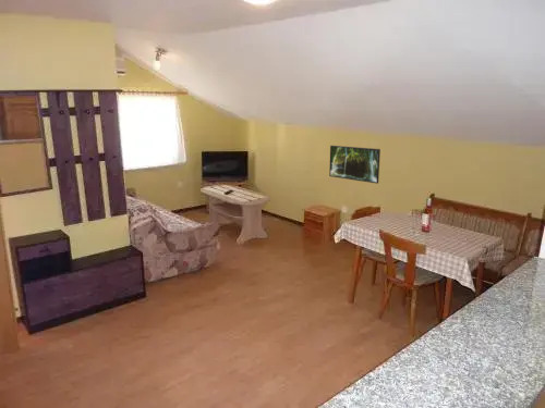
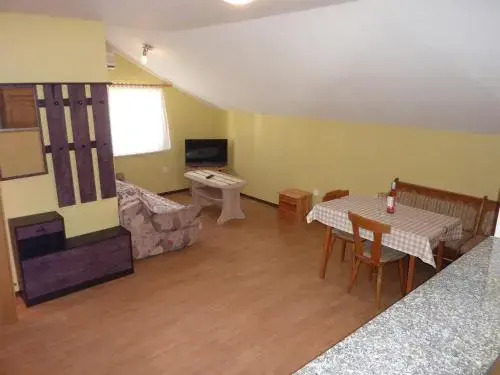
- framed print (353, 163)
